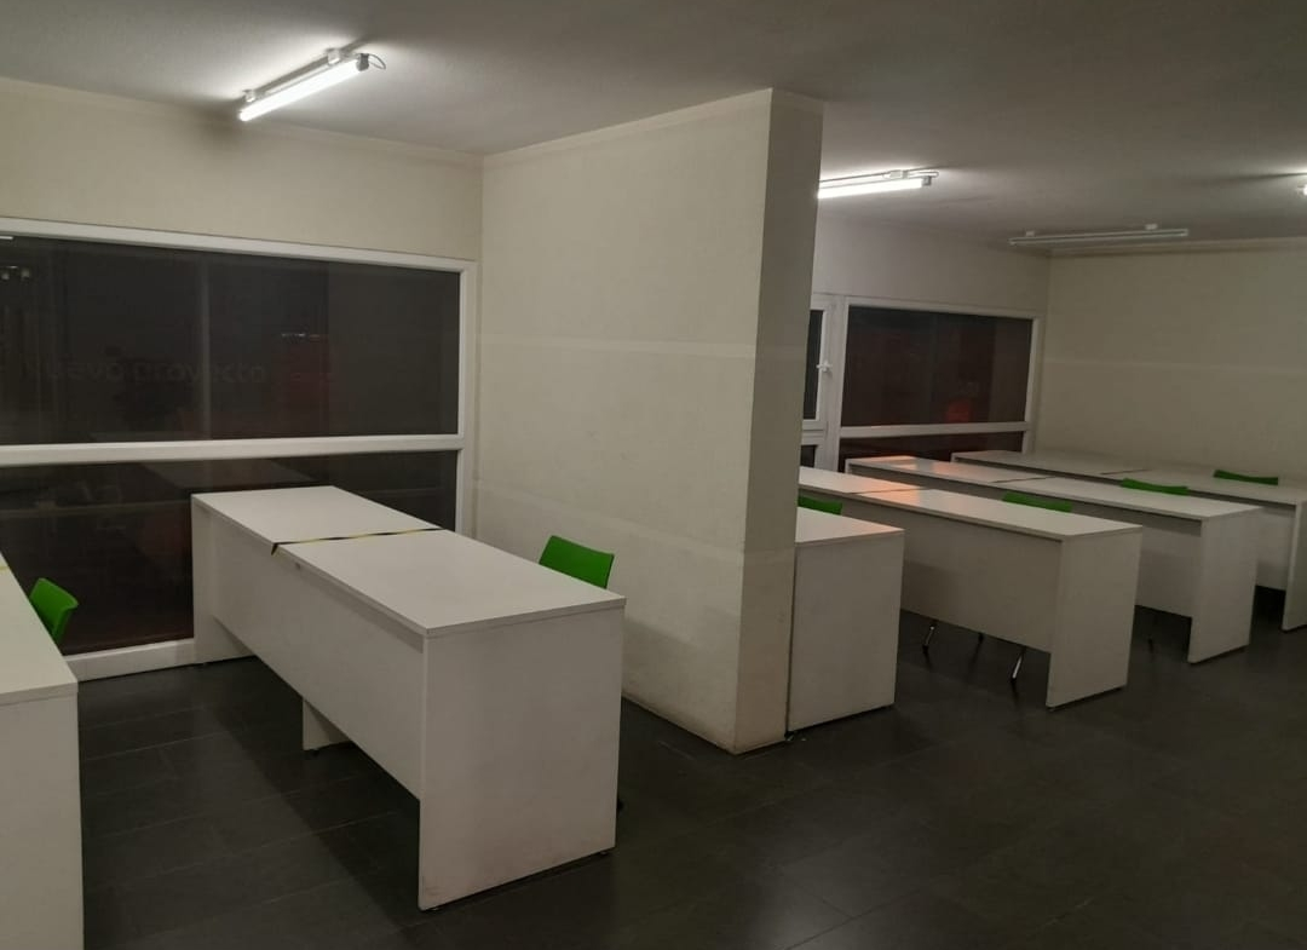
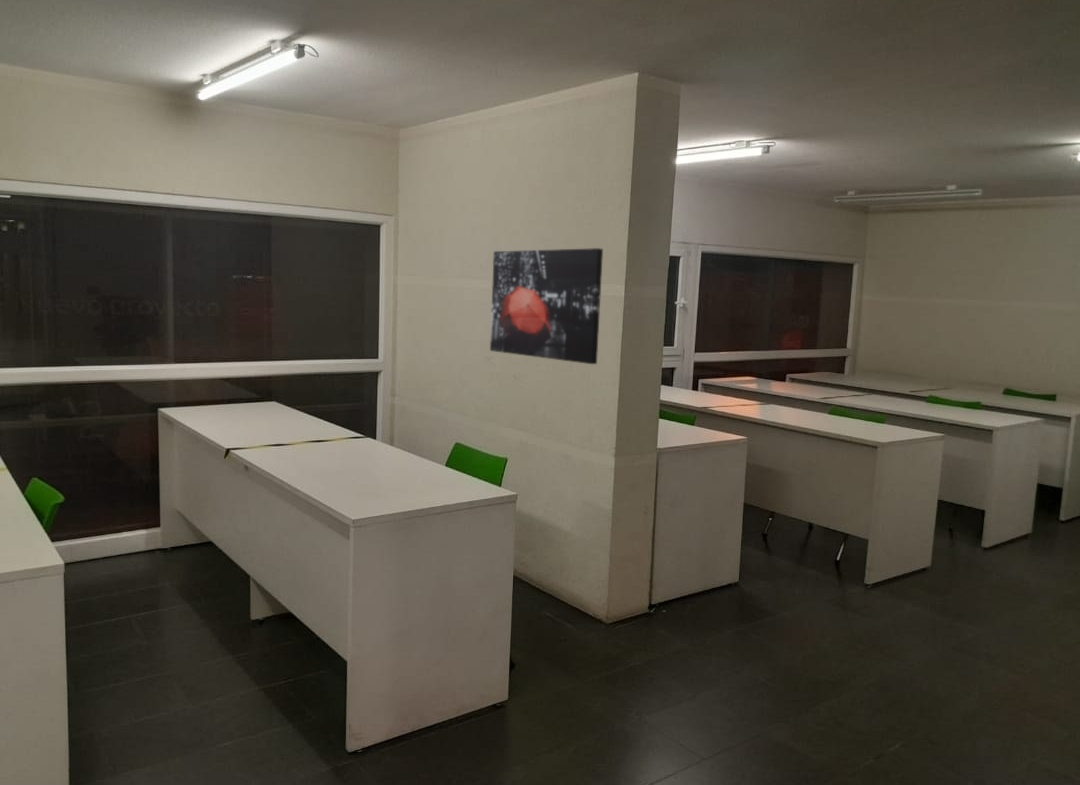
+ wall art (541, 304)
